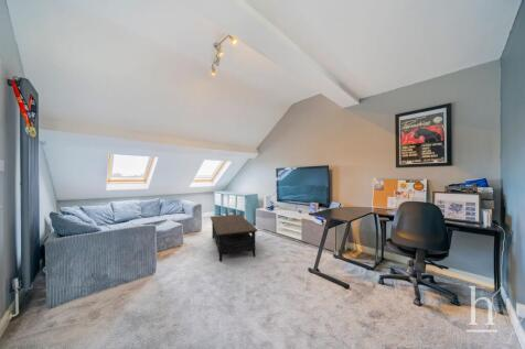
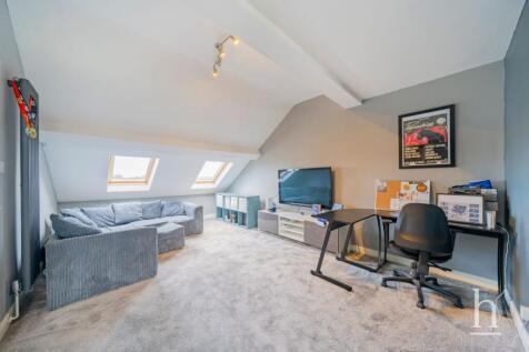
- coffee table (231, 233)
